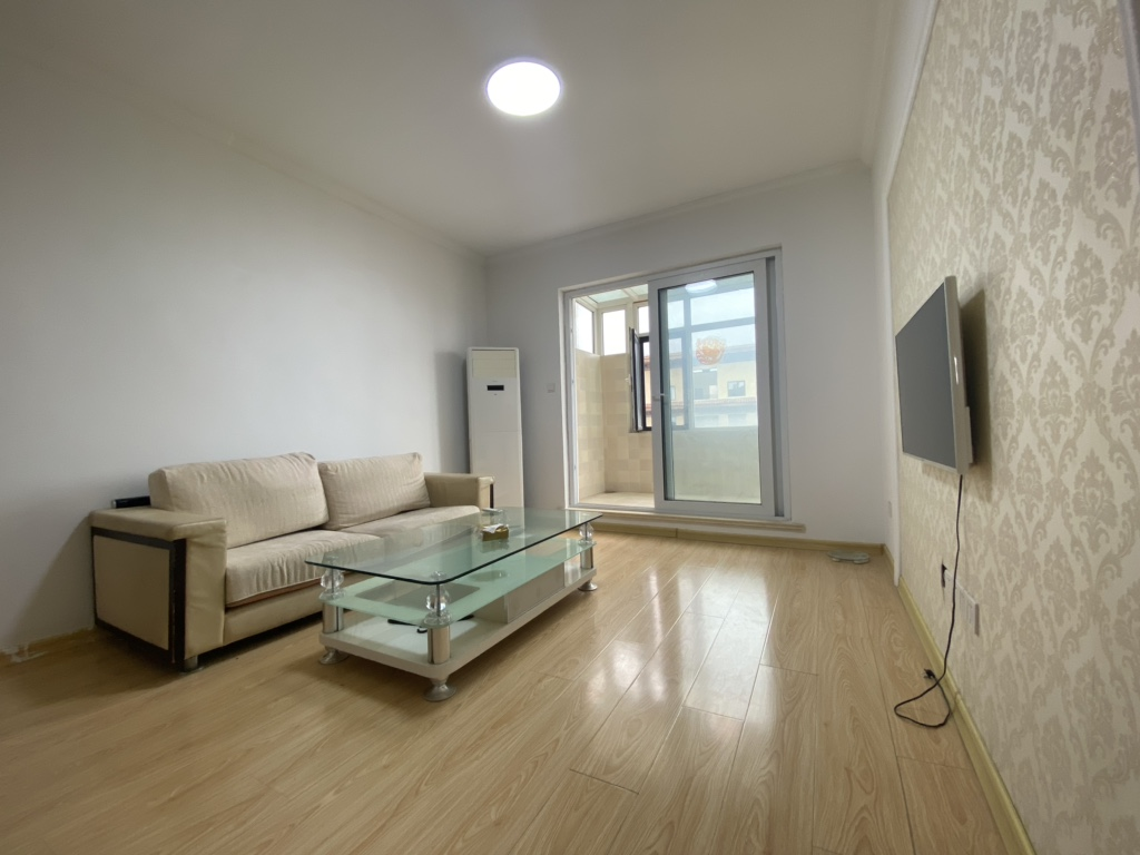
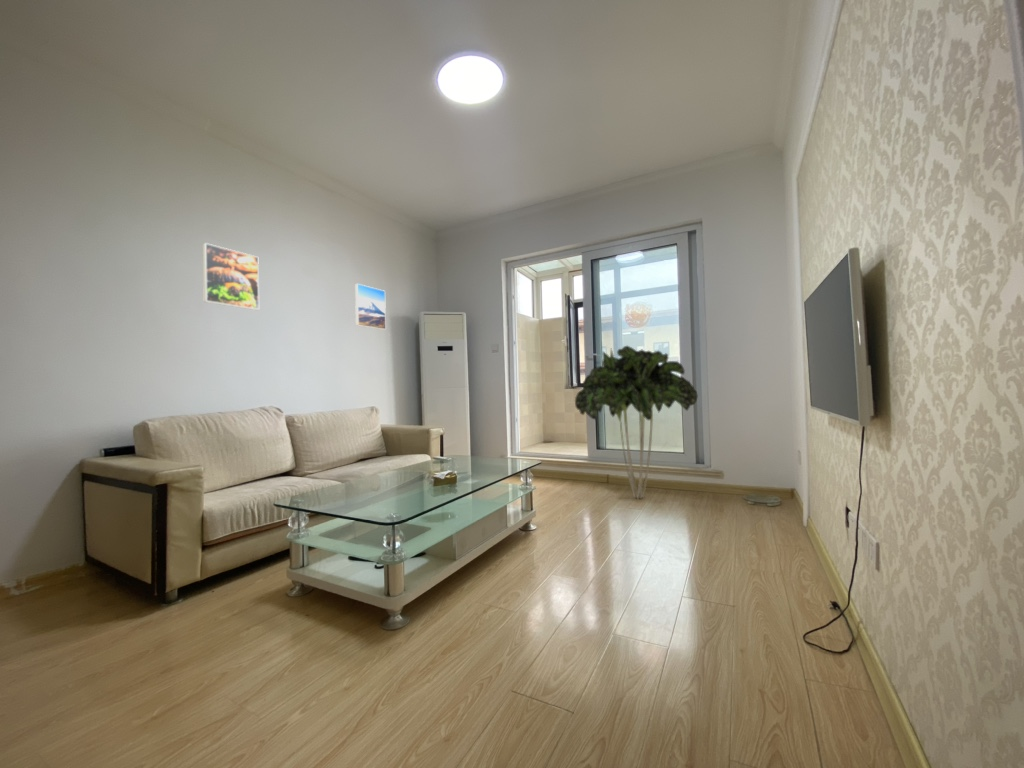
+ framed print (371, 307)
+ indoor plant (639, 420)
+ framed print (232, 278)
